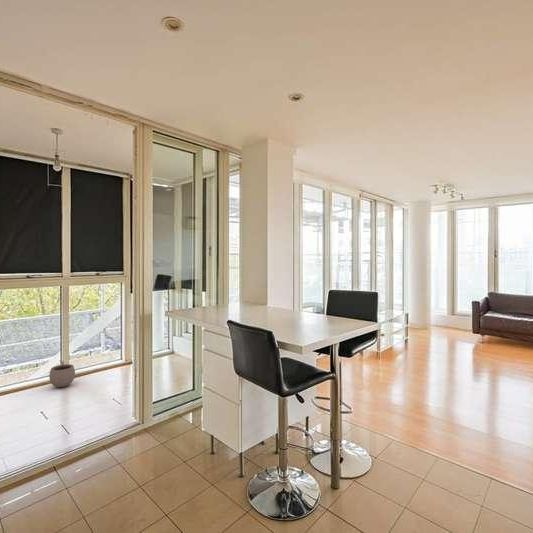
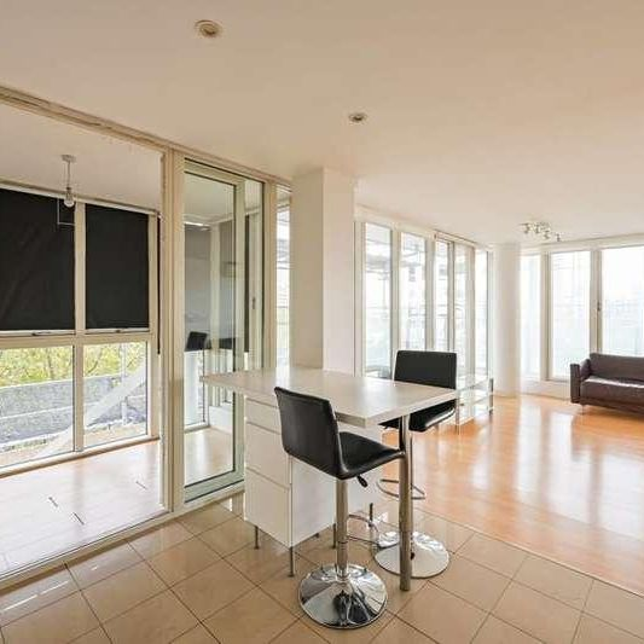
- plant pot (62, 372)
